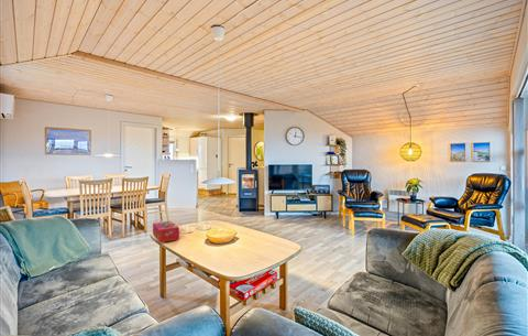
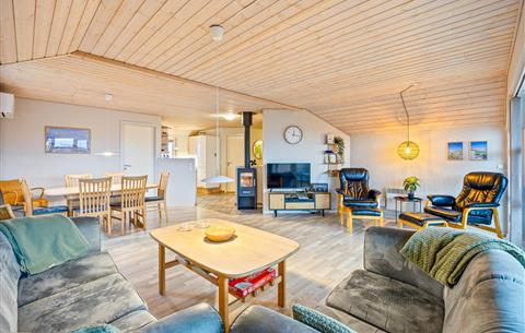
- tissue box (165, 230)
